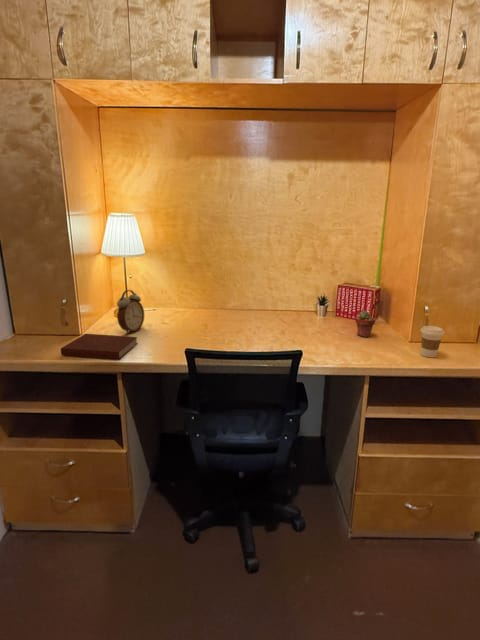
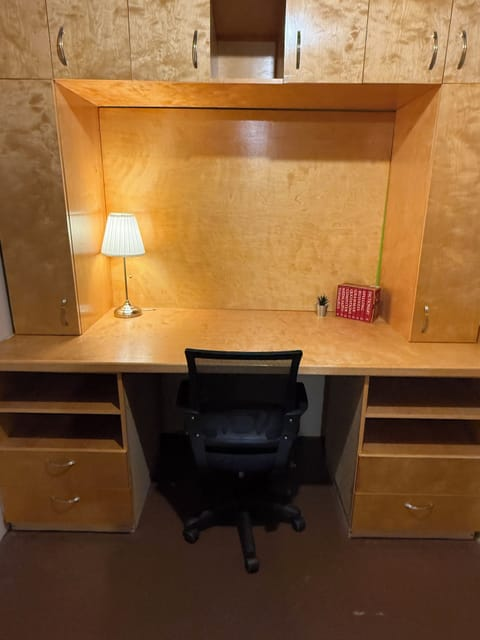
- coffee cup (430, 341)
- notebook (101, 345)
- alarm clock (129, 310)
- potted succulent (364, 323)
